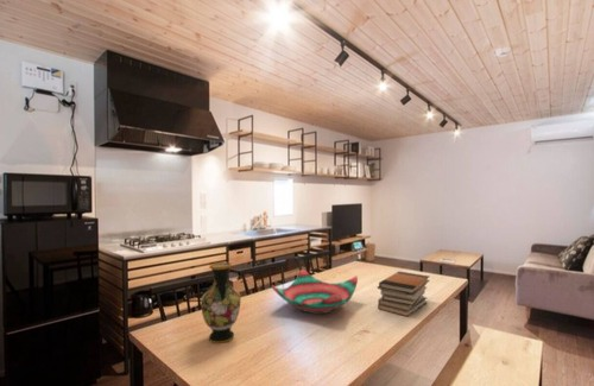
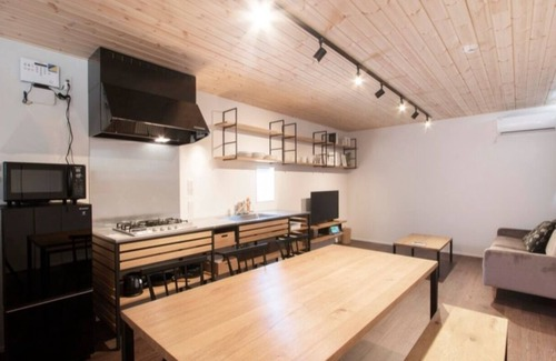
- vase (221, 300)
- decorative bowl (316, 293)
- book stack (404, 291)
